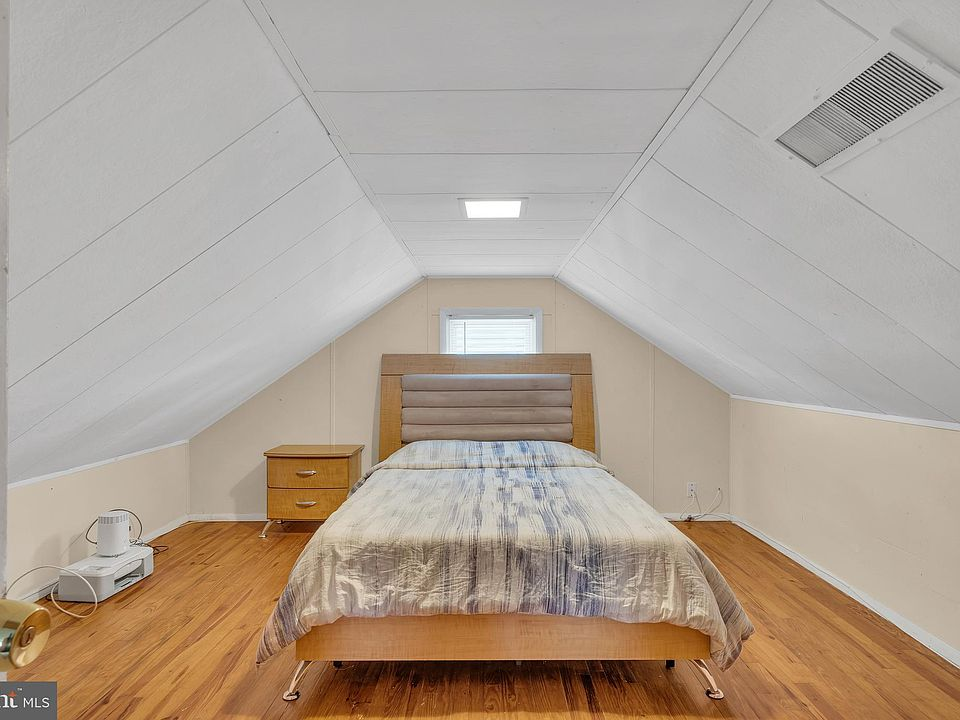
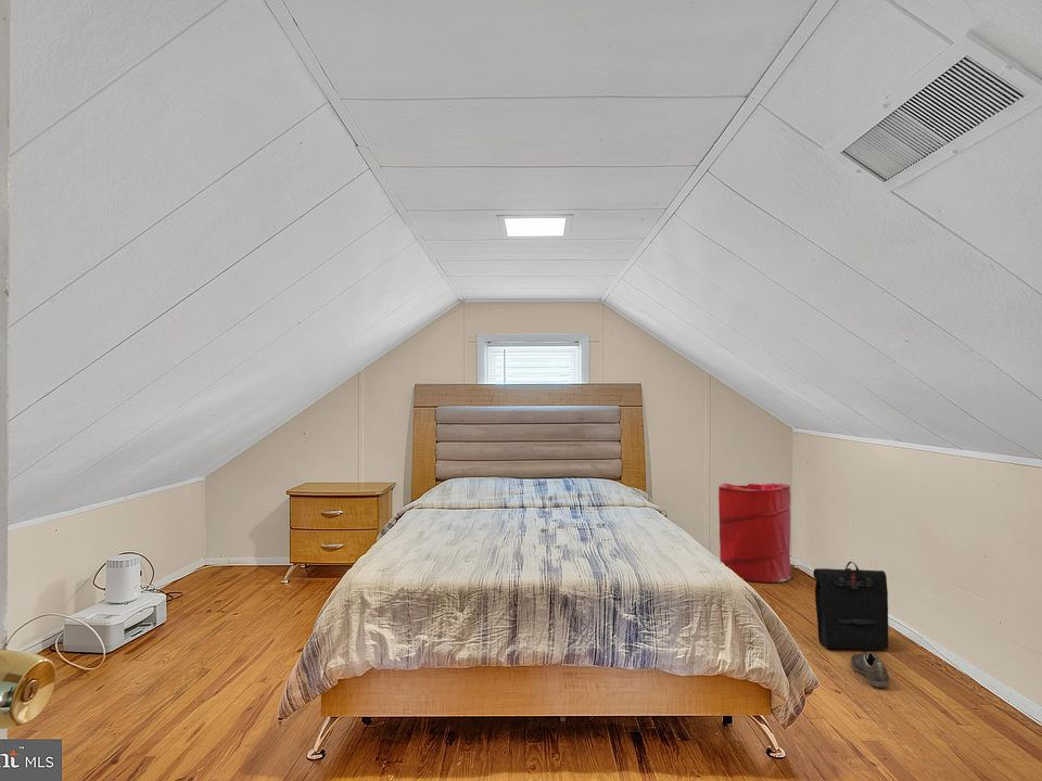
+ backpack (851, 603)
+ sneaker (871, 662)
+ laundry hamper (754, 527)
